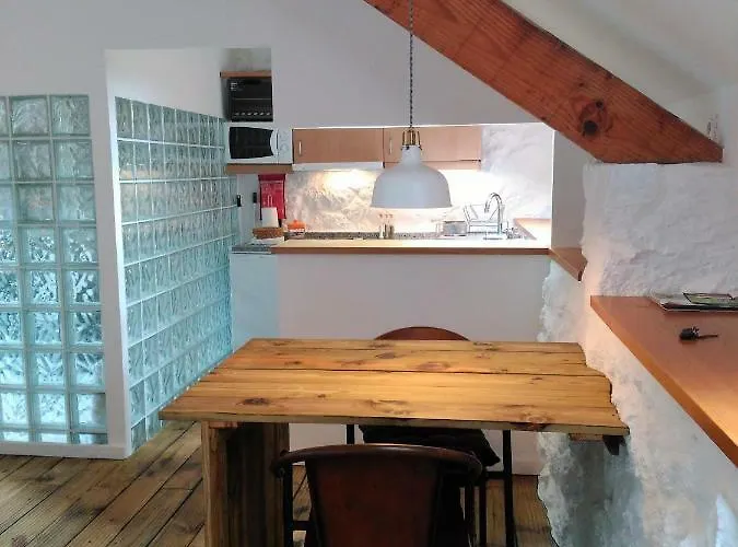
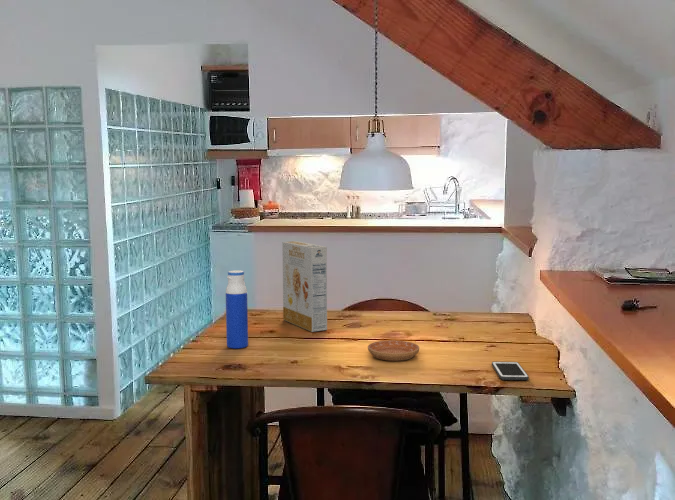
+ cell phone (509, 370)
+ water bottle (236, 308)
+ cereal box (304, 284)
+ saucer (393, 350)
